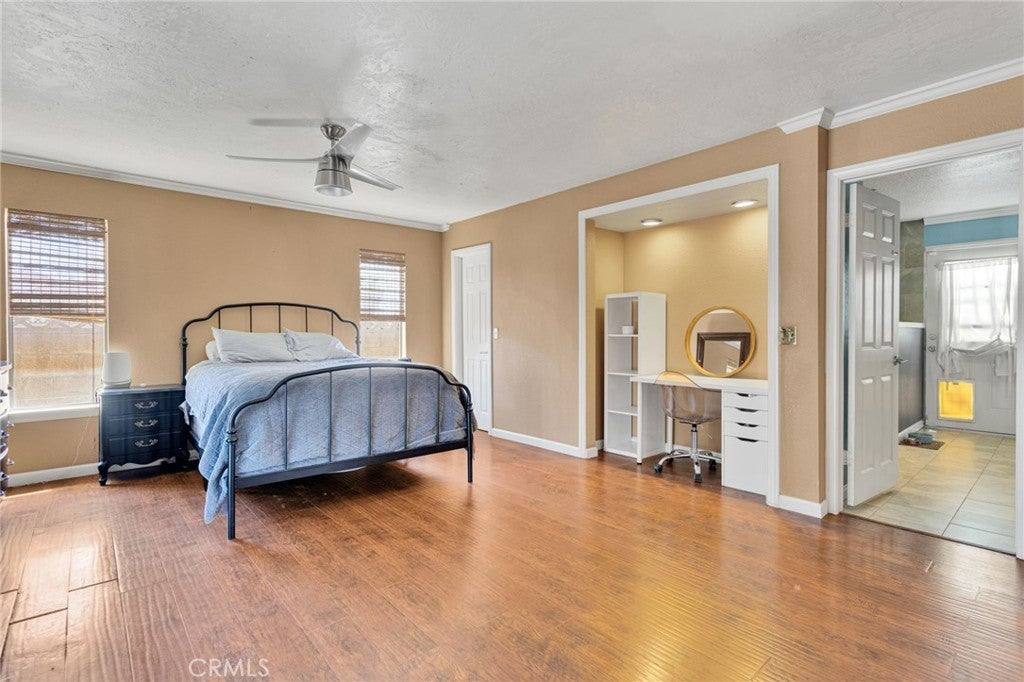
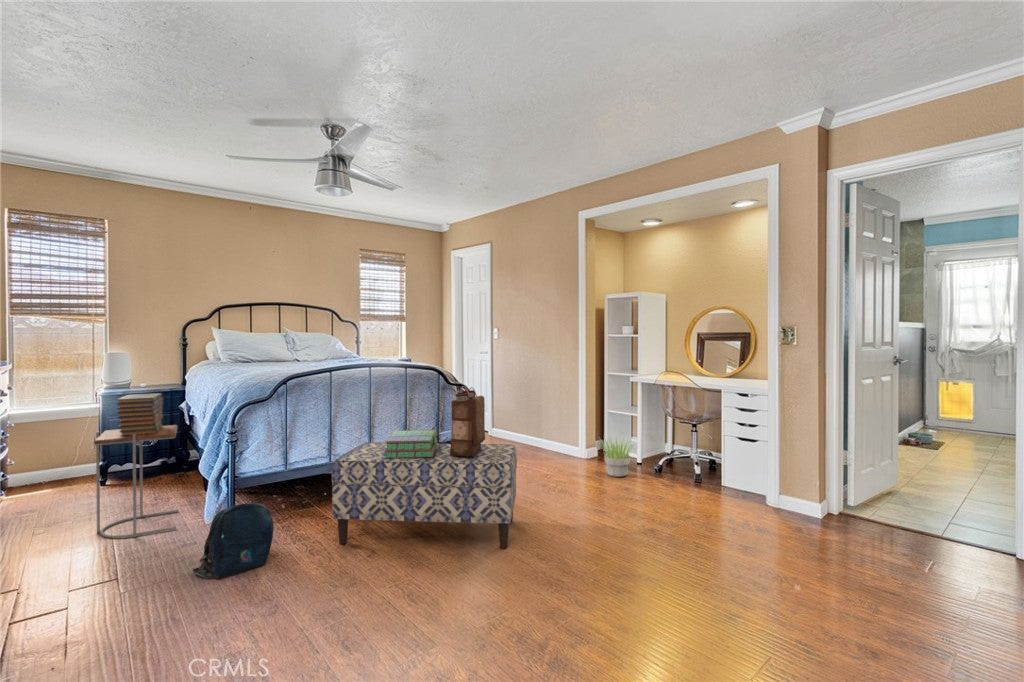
+ potted plant (616, 456)
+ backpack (468, 419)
+ backpack (234, 533)
+ side table (140, 477)
+ stack of books (412, 442)
+ bench (430, 491)
+ book stack (140, 413)
